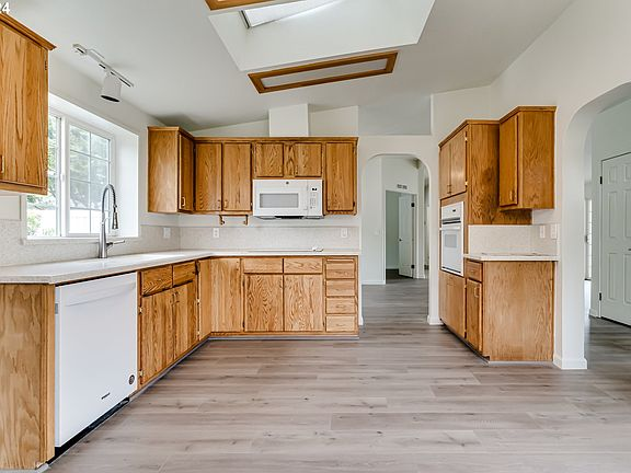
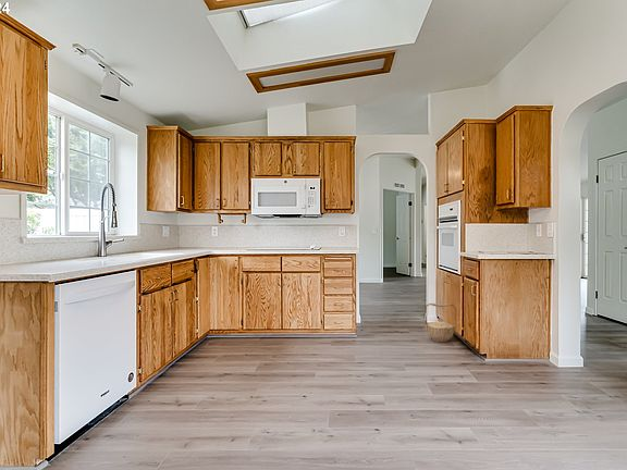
+ basket (440, 321)
